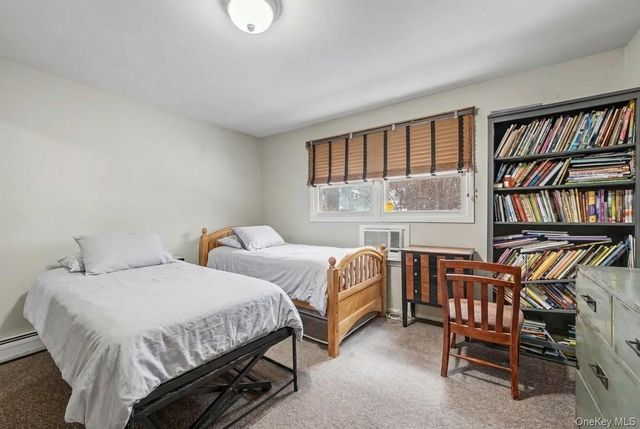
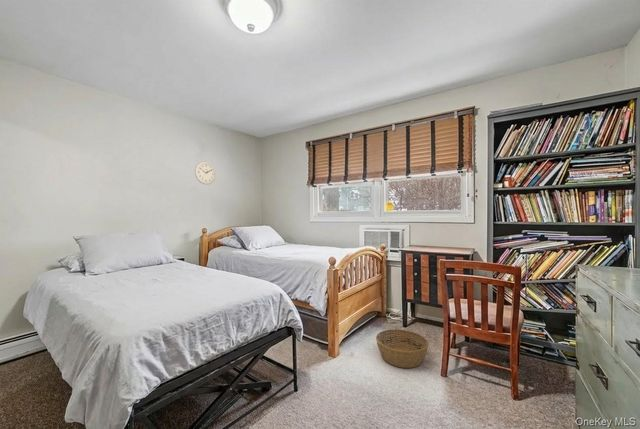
+ basket (401, 348)
+ wall clock (205, 173)
